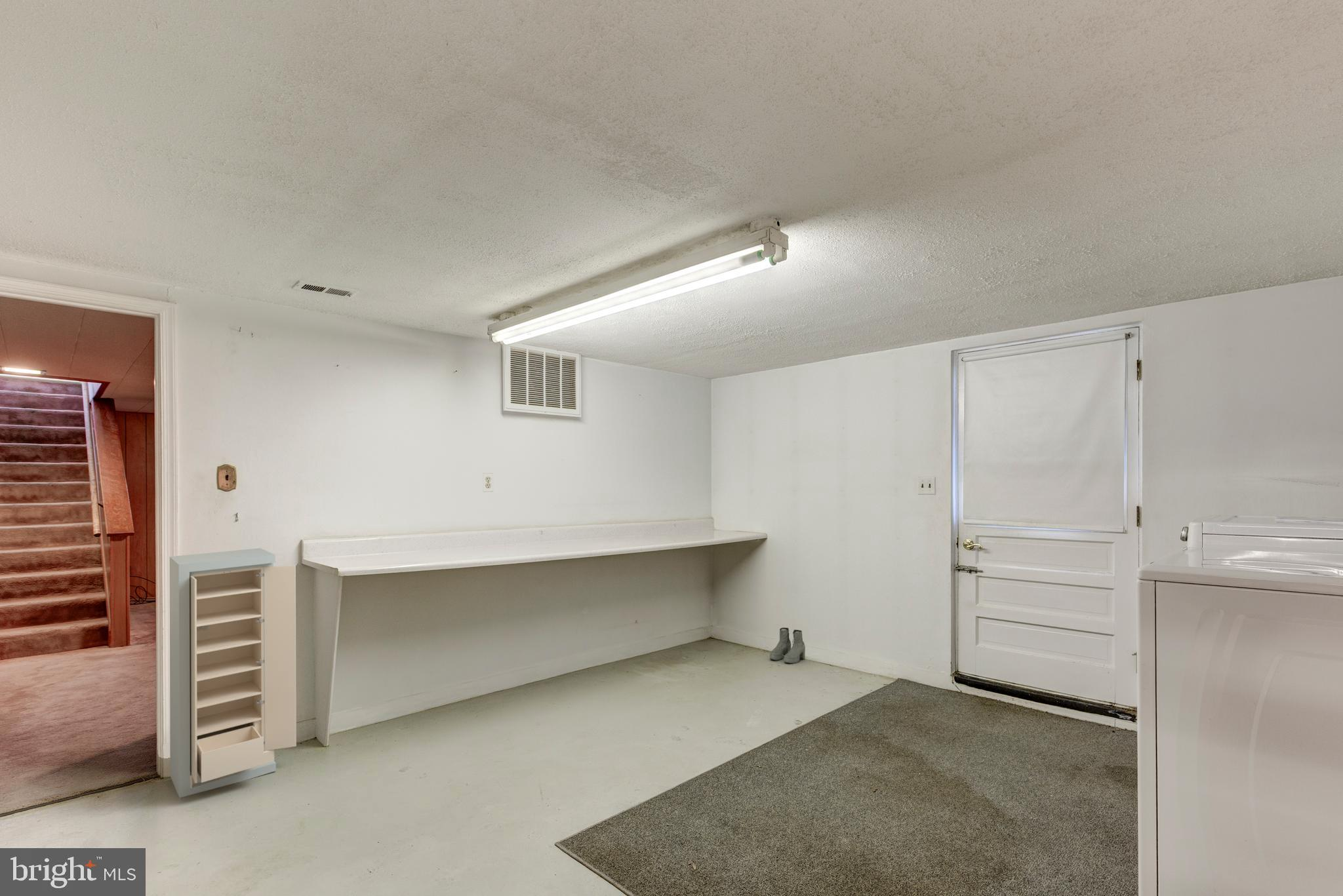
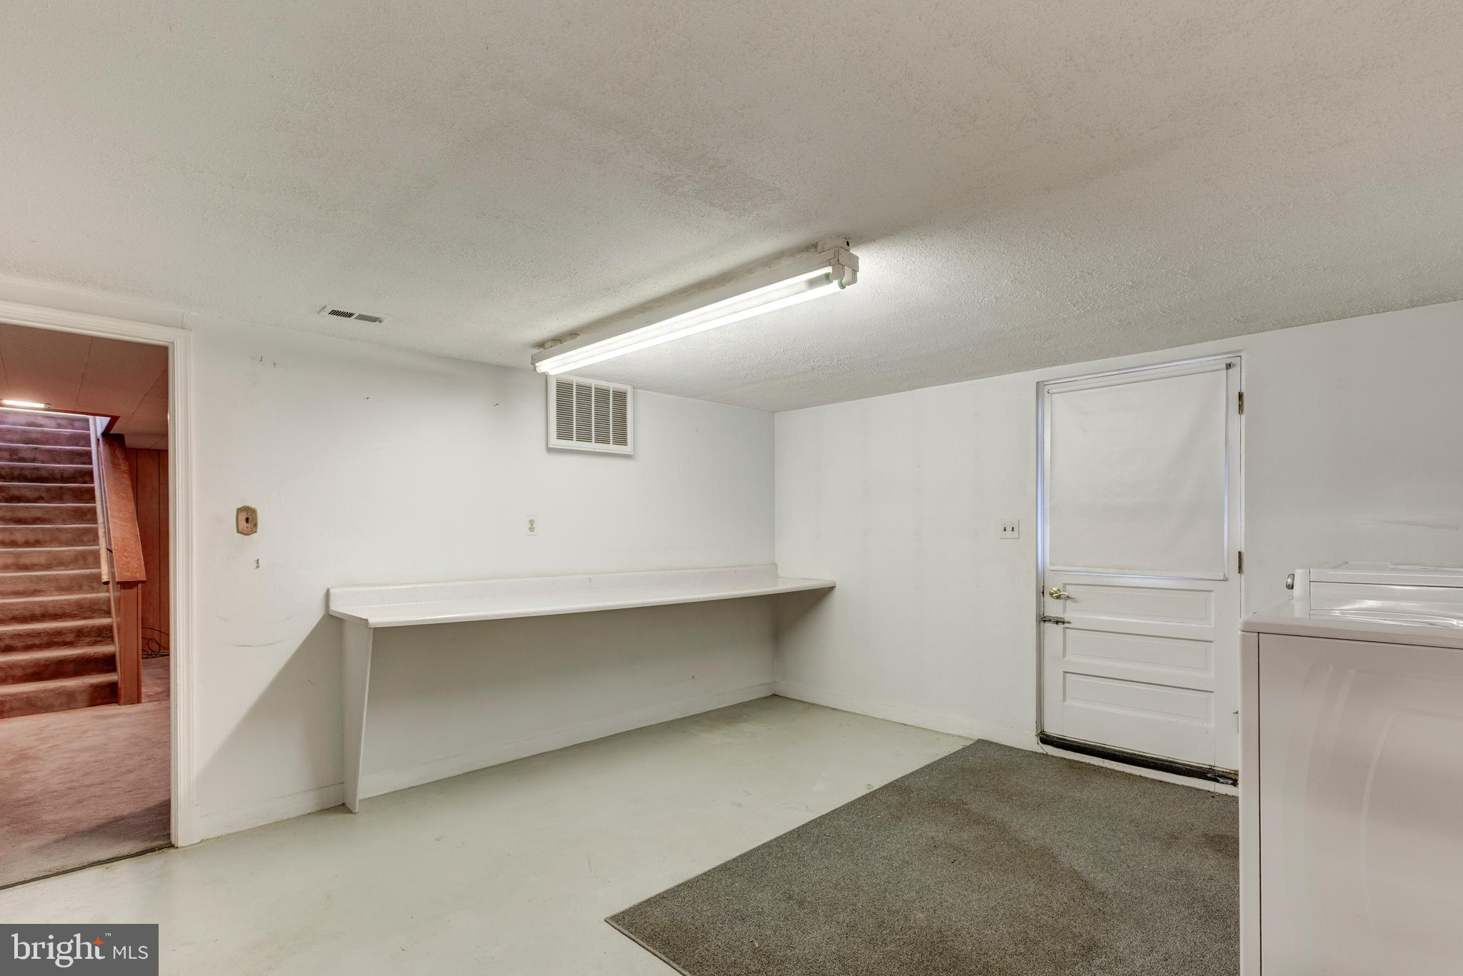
- storage cabinet (236, 665)
- boots (788, 644)
